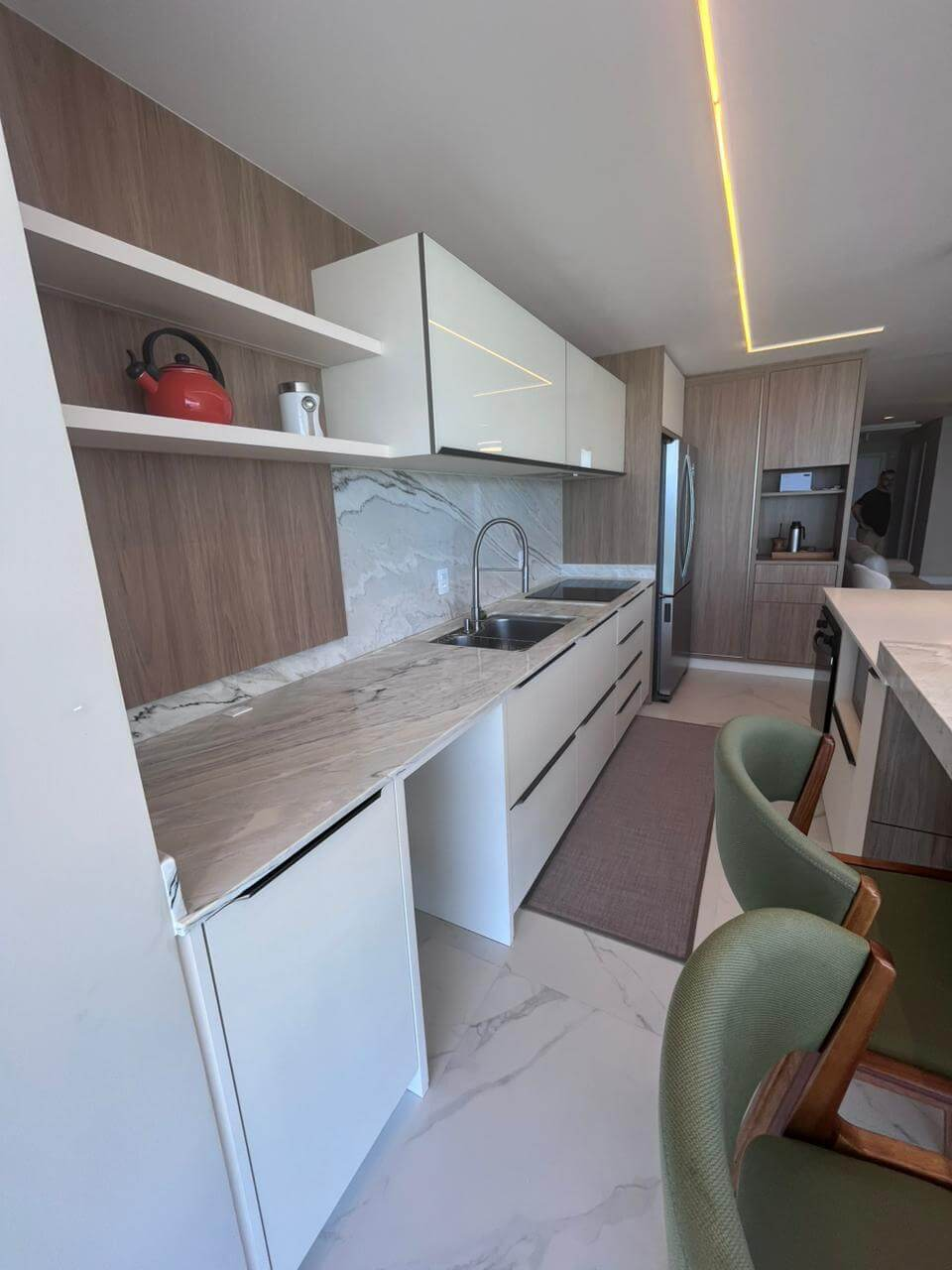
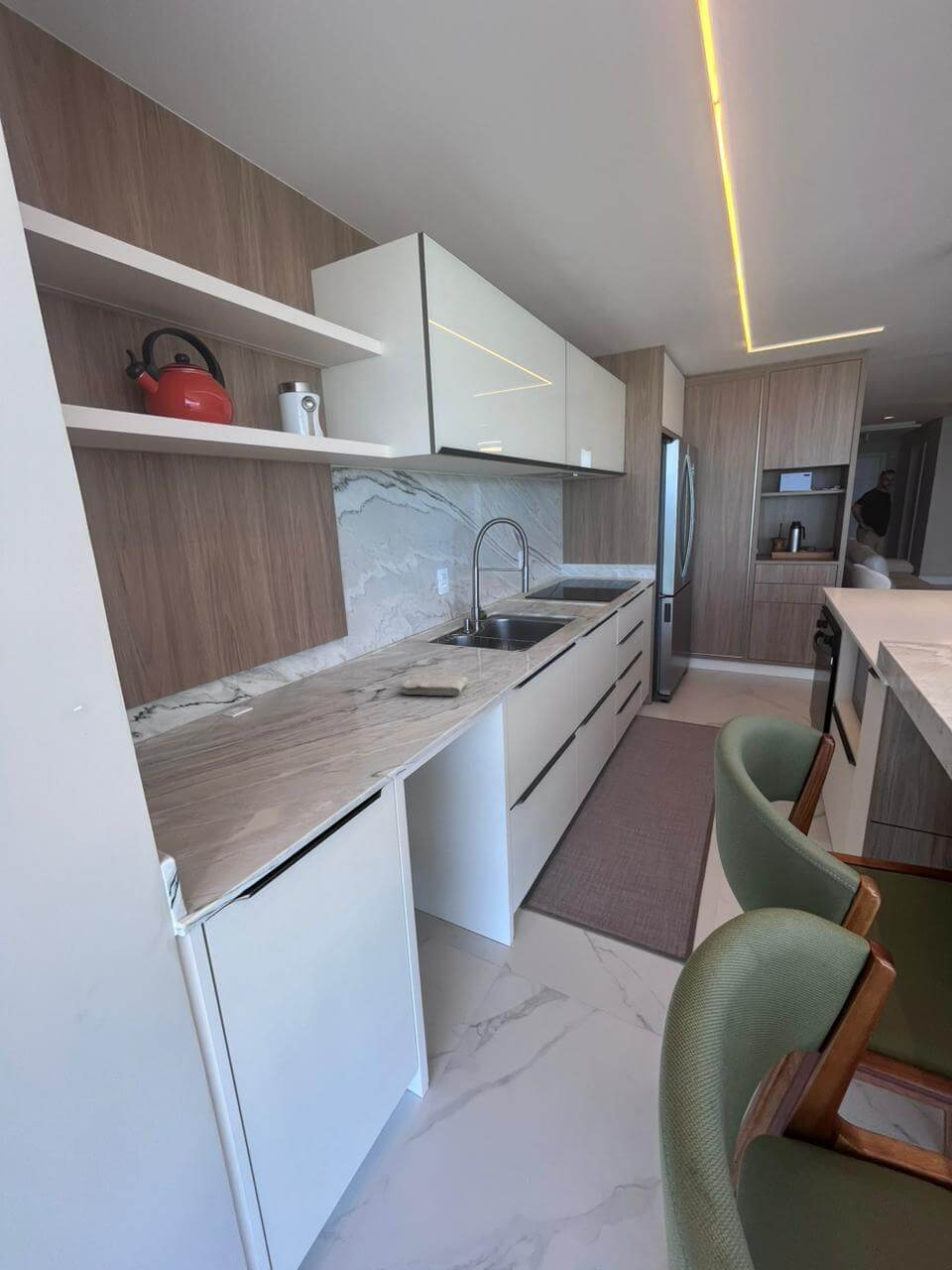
+ washcloth (434, 684)
